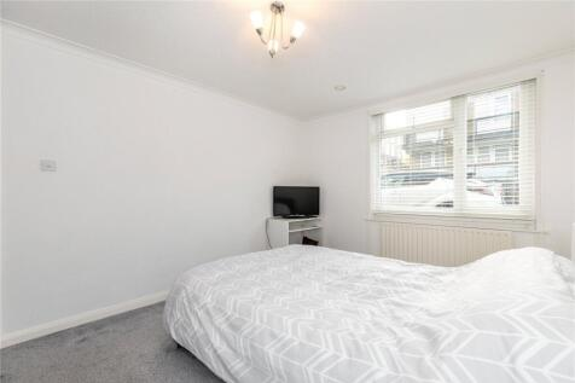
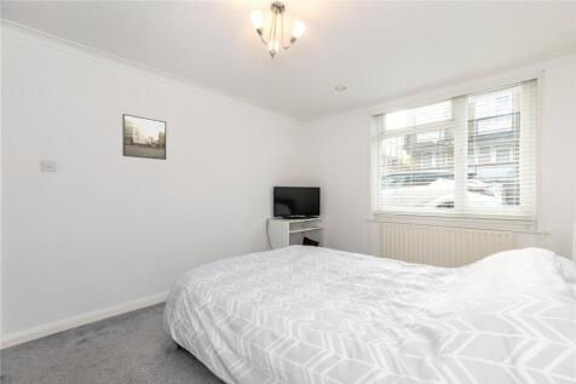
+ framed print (145, 138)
